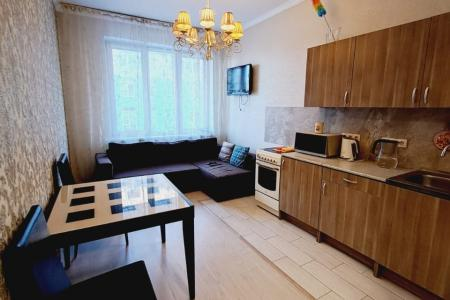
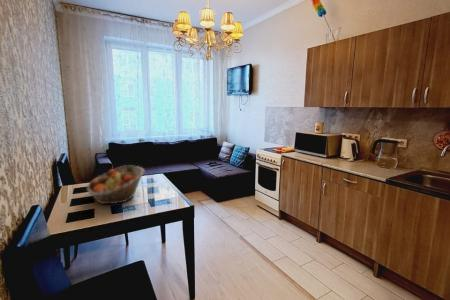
+ fruit basket (116, 183)
